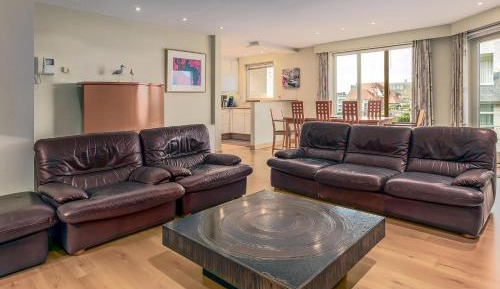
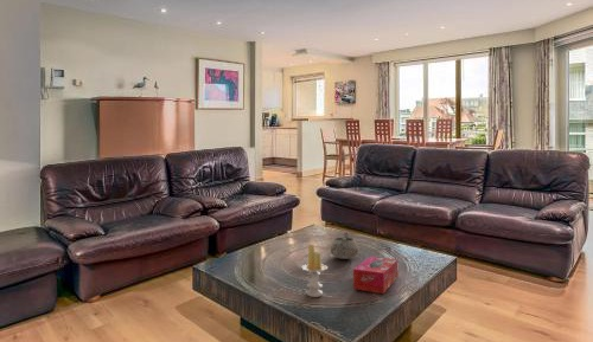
+ tissue box (376, 273)
+ decorative bowl (344, 245)
+ candle (314, 269)
